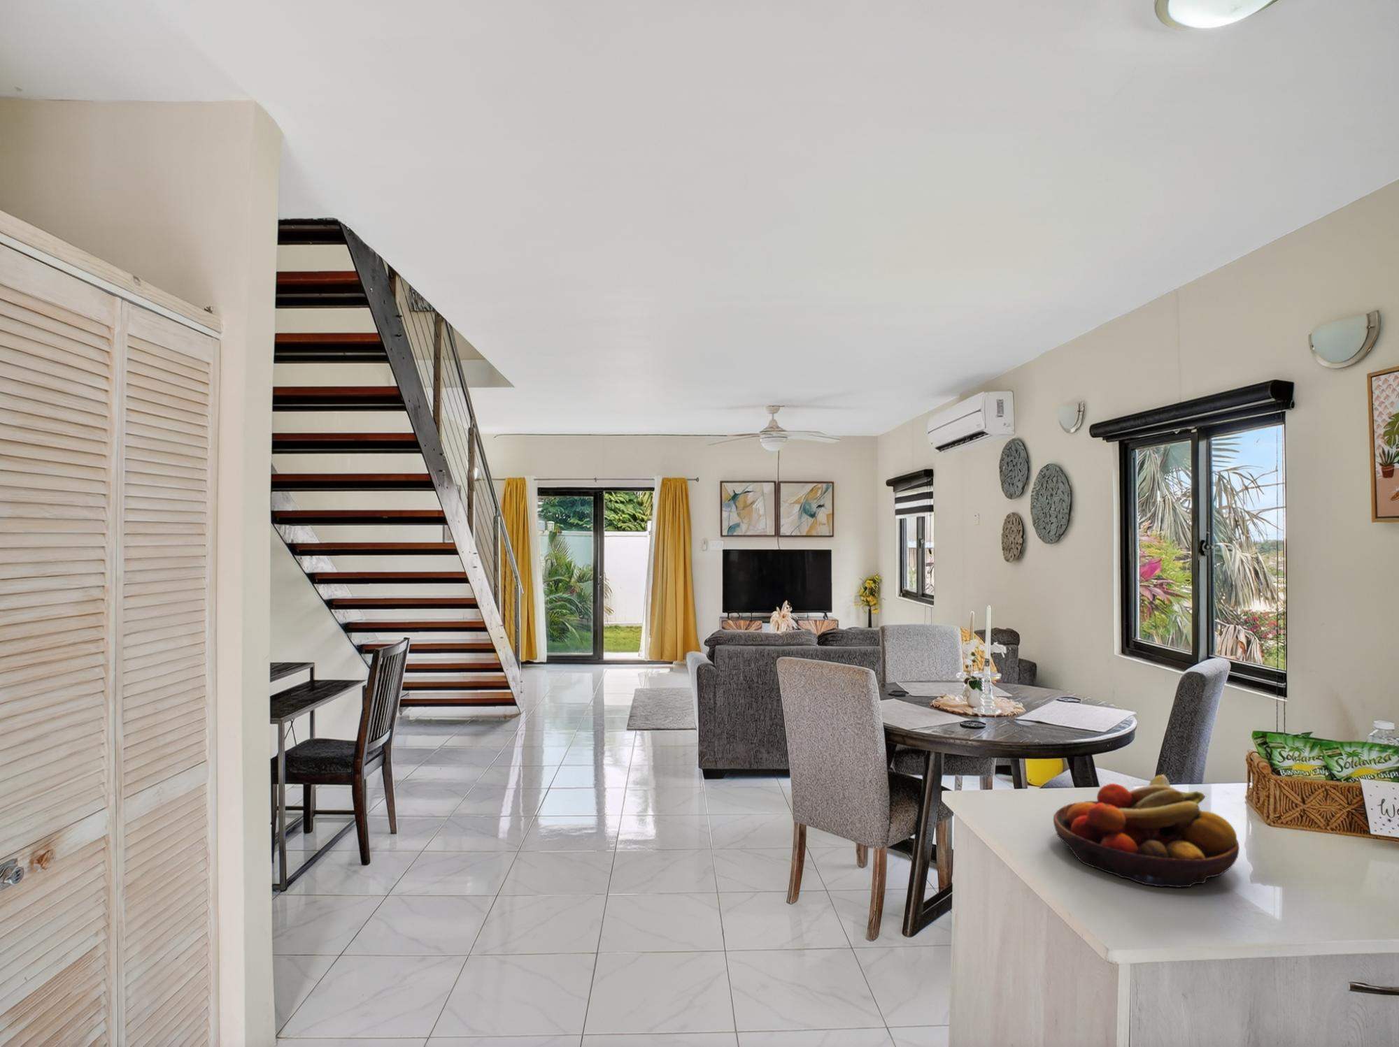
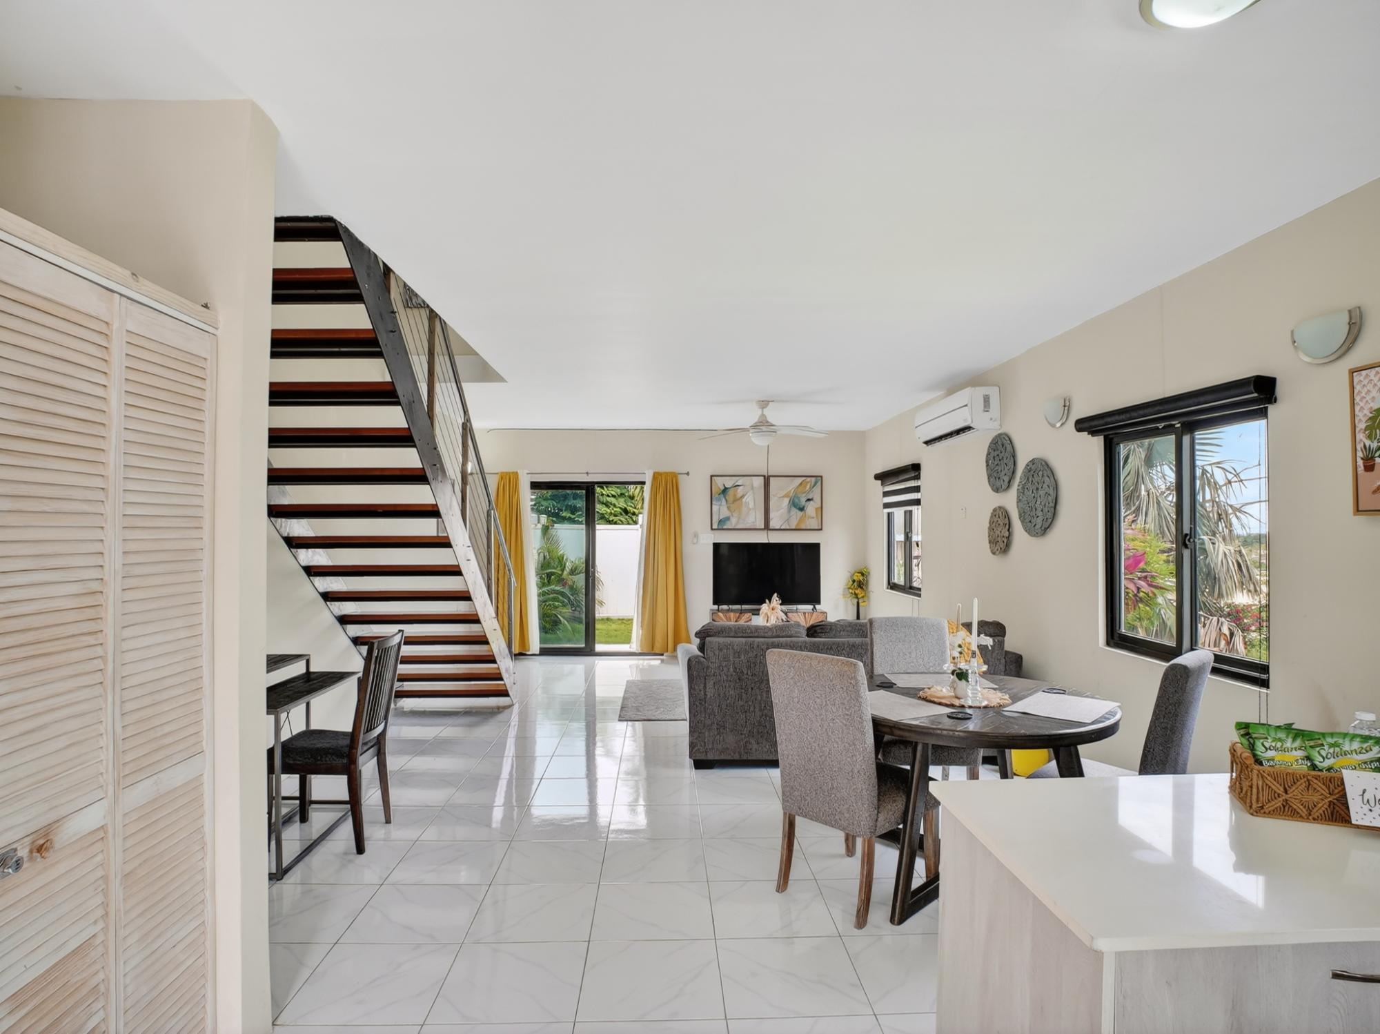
- fruit bowl (1140, 819)
